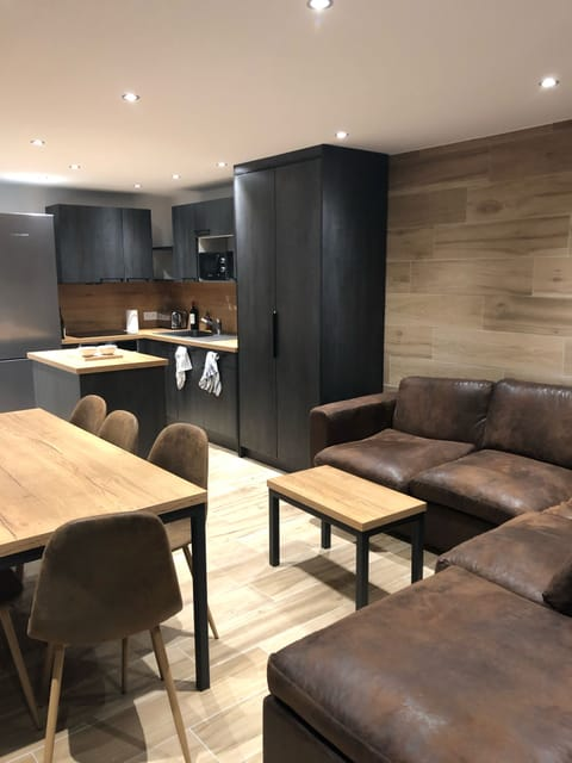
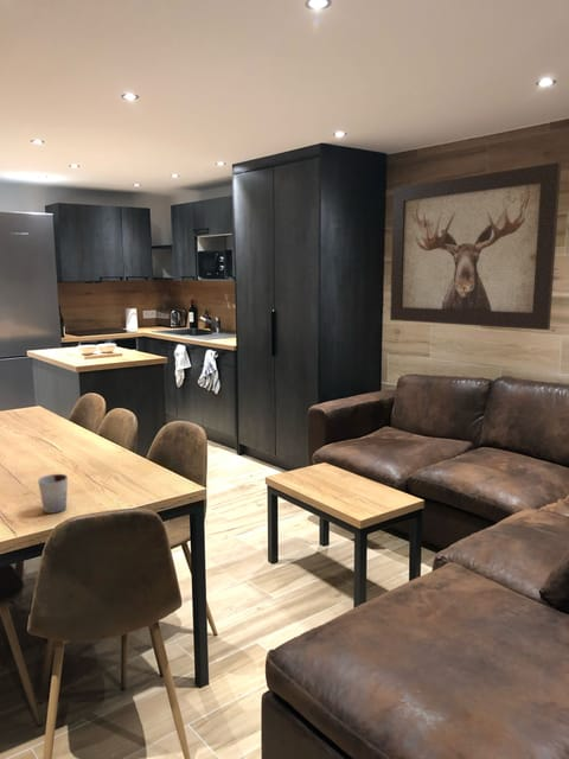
+ cup (53, 492)
+ wall art (463, 251)
